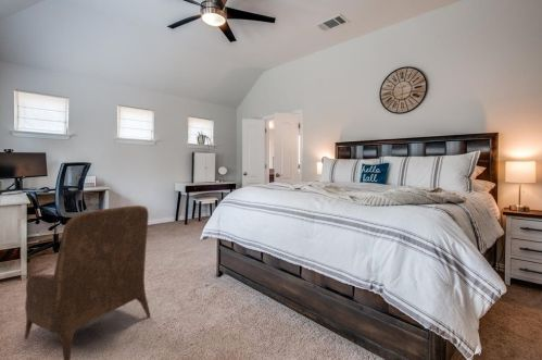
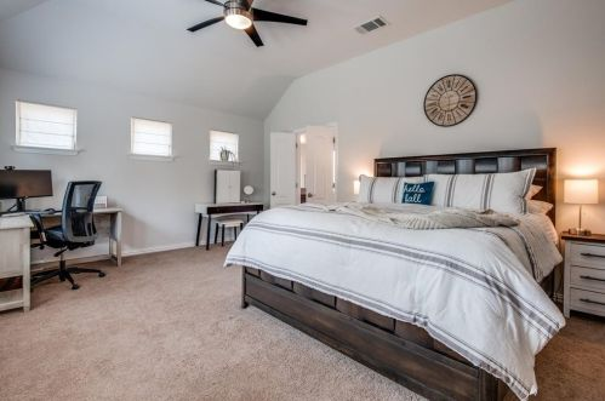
- armchair (90, 266)
